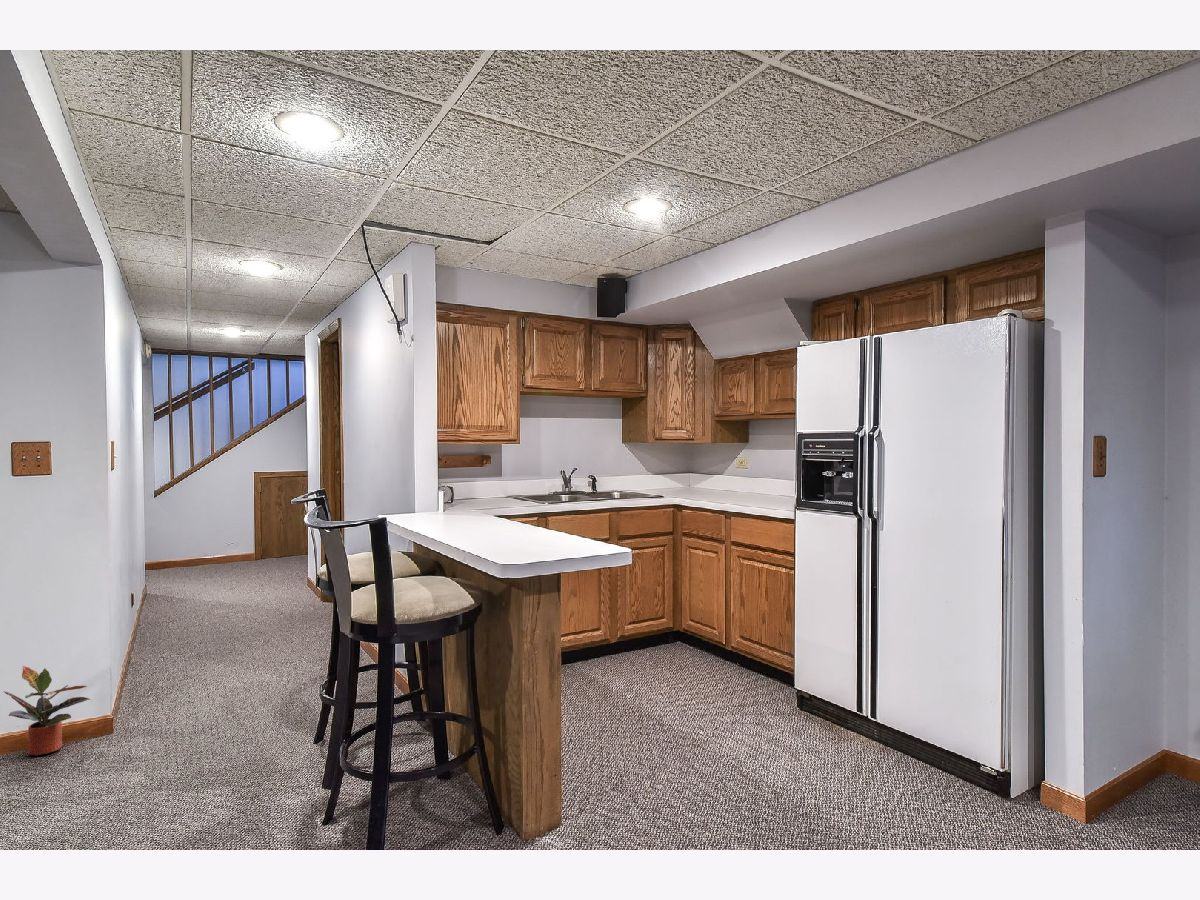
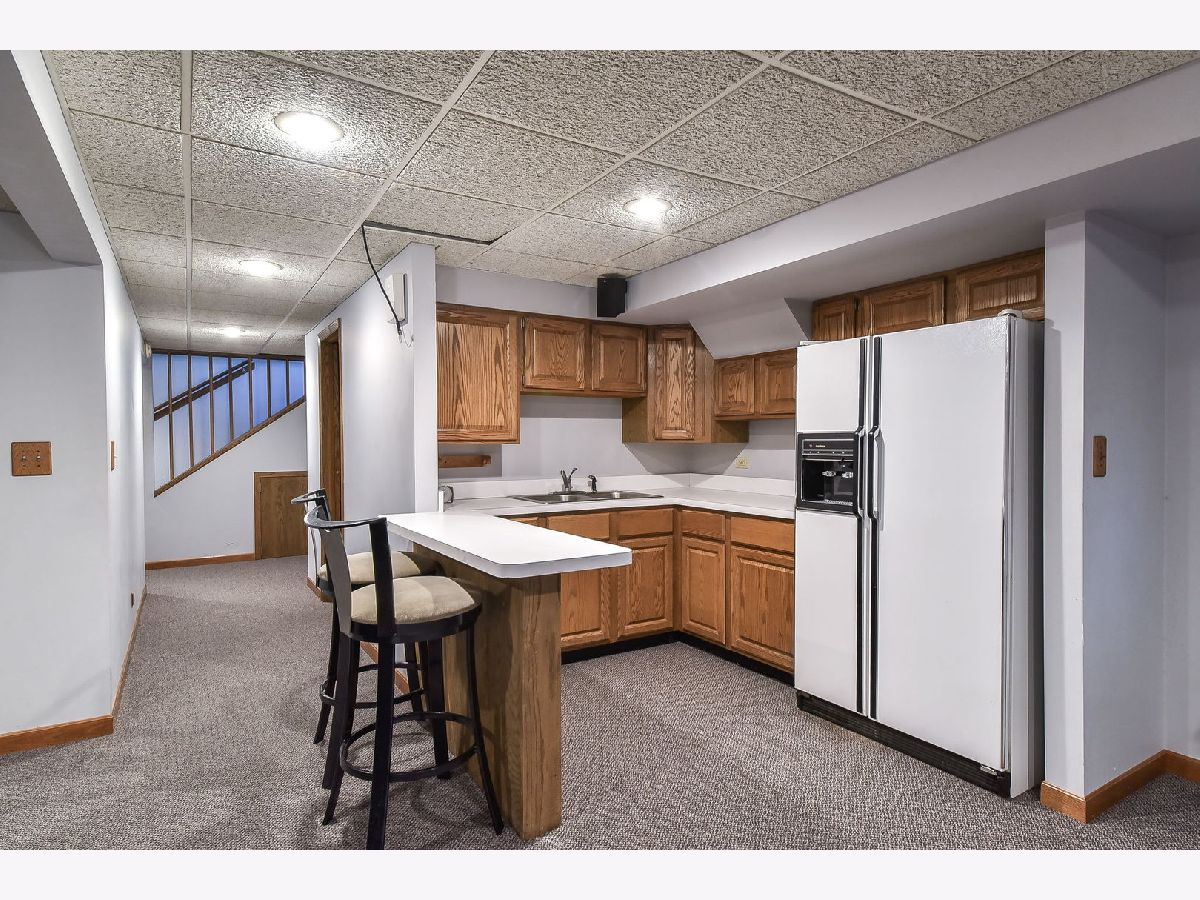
- potted plant (46, 710)
